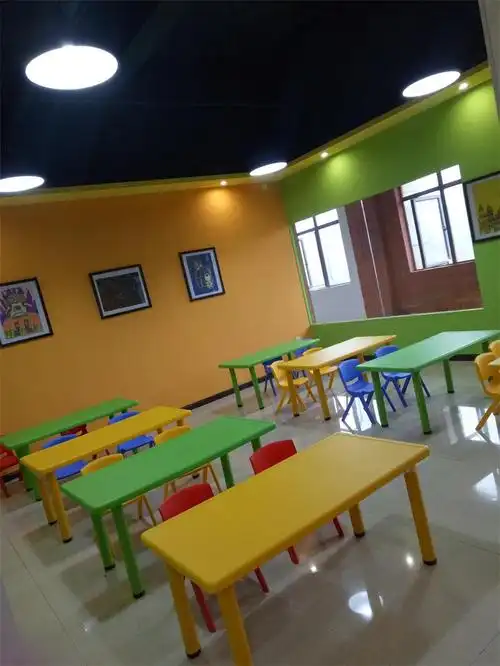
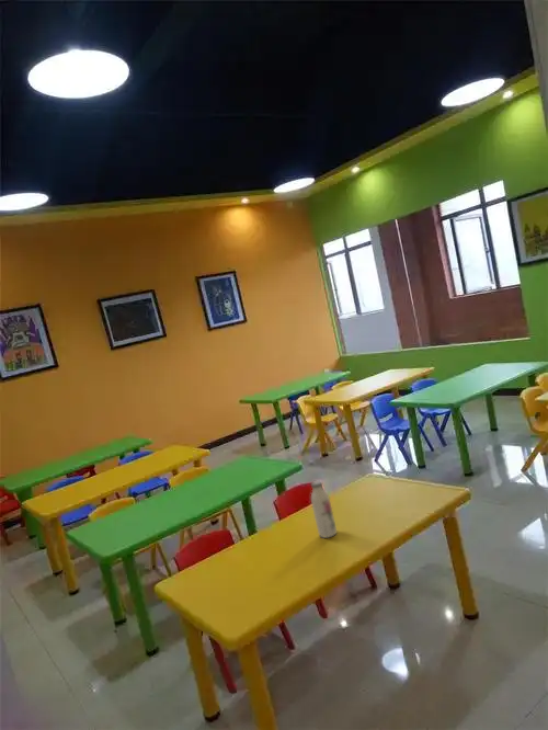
+ water bottle (321, 507)
